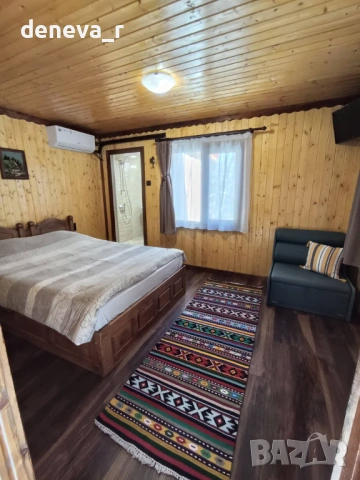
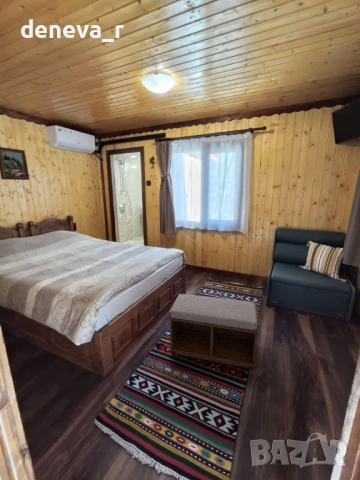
+ bench (213, 327)
